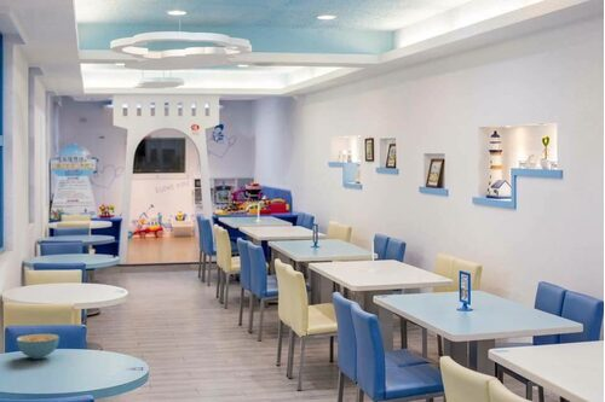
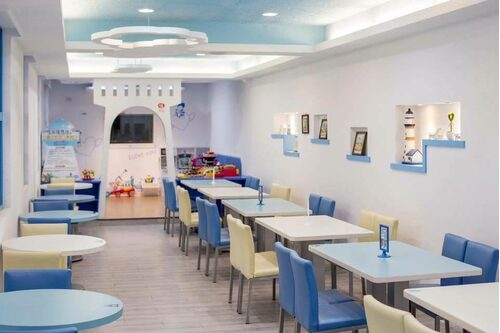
- cereal bowl (38, 346)
